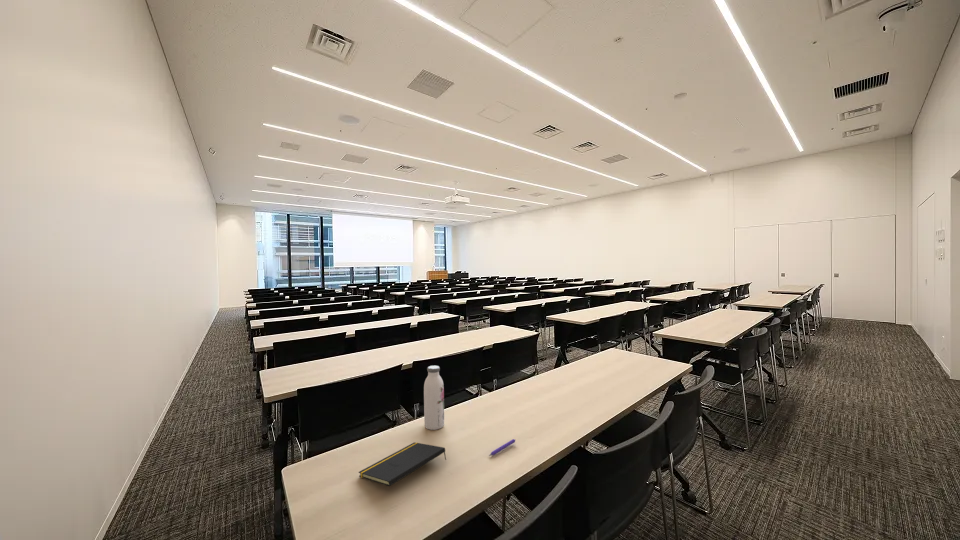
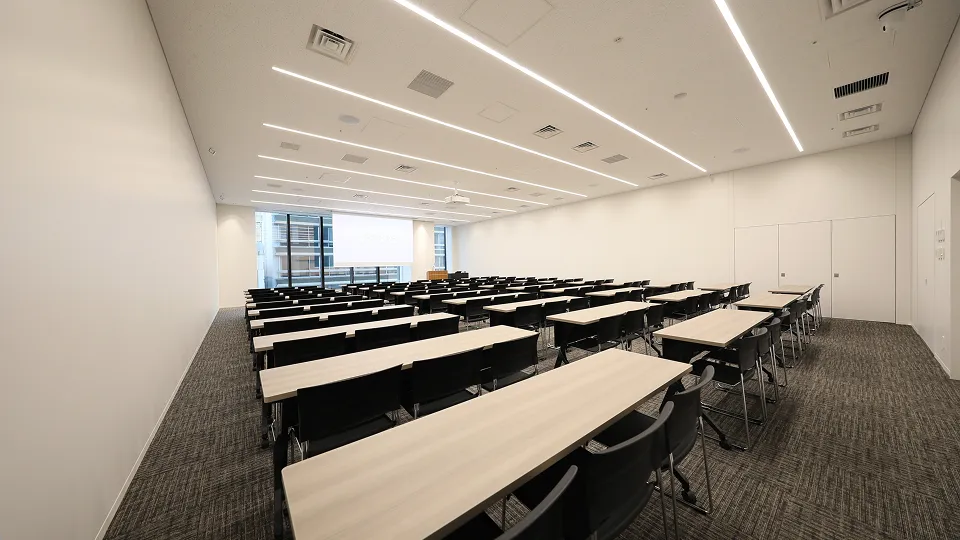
- notepad (403, 461)
- pen (502, 447)
- water bottle (433, 396)
